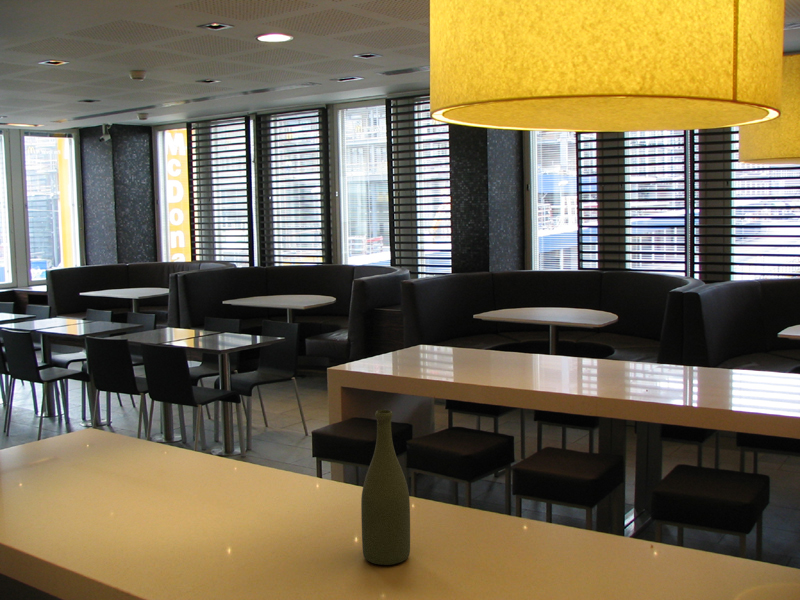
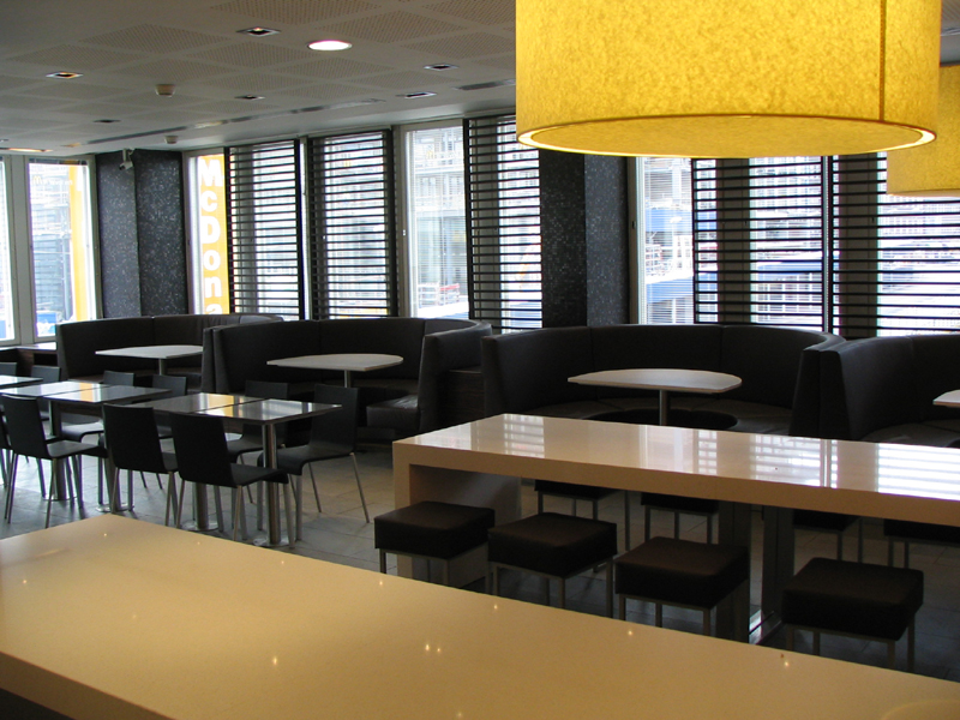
- bottle (385, 484)
